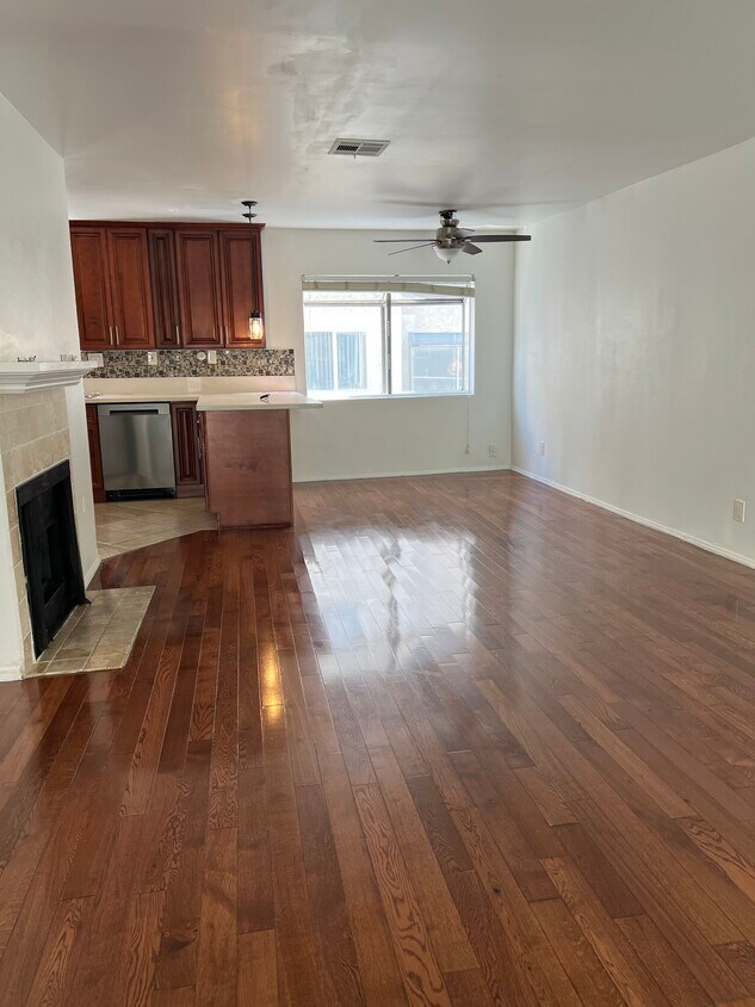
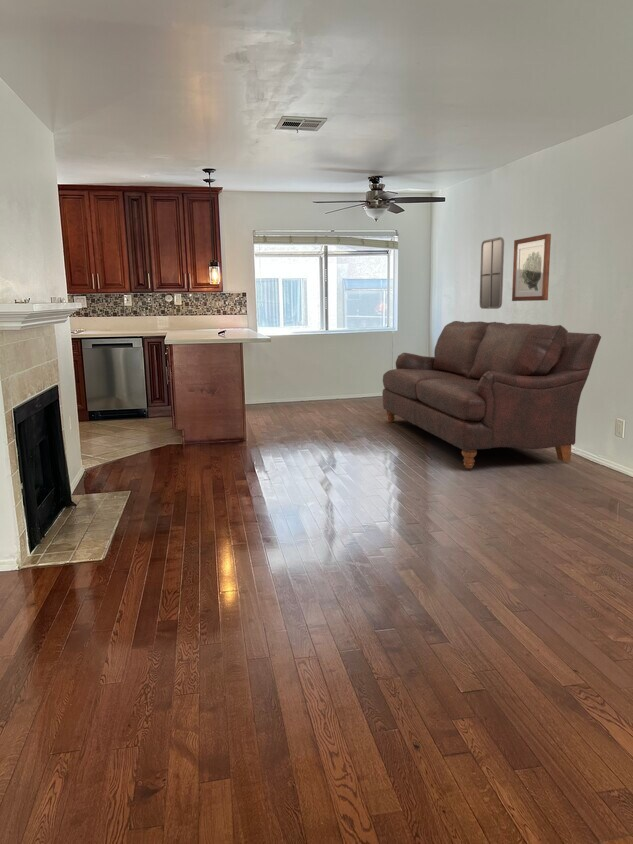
+ sofa (473, 381)
+ wall art (530, 269)
+ home mirror (491, 274)
